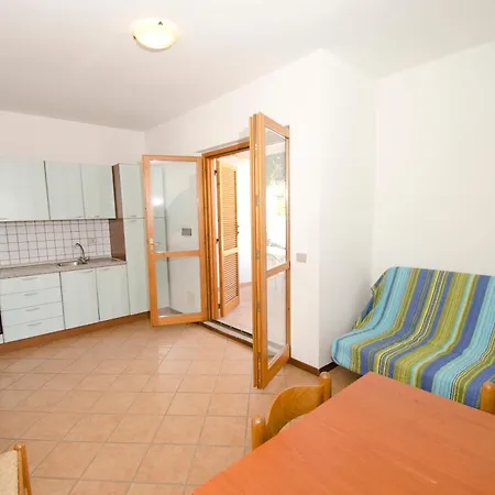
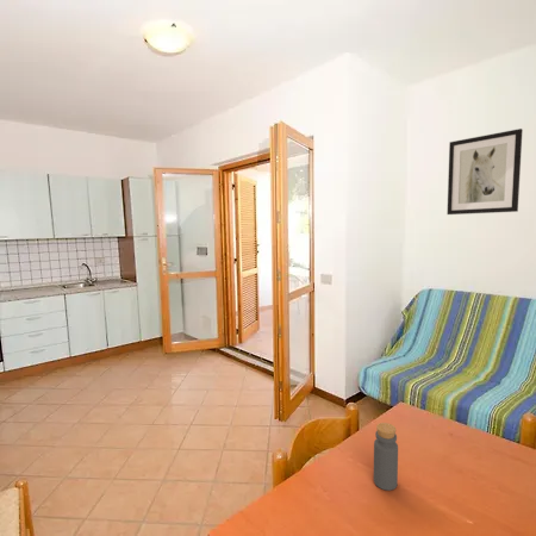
+ bottle (385, 455)
+ wall art (481, 175)
